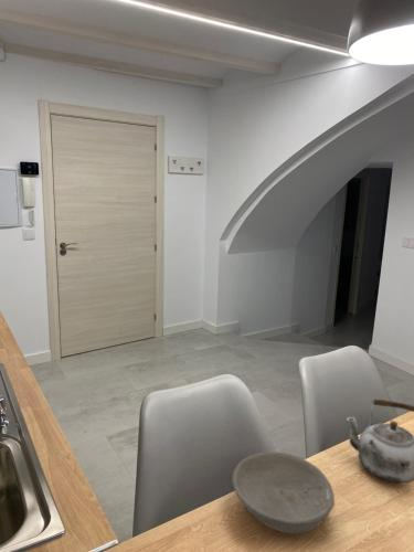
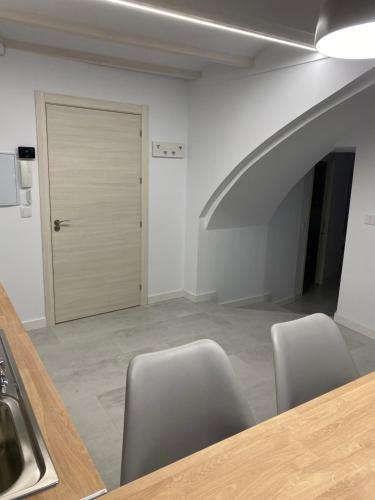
- bowl (280, 495)
- kettle (384, 433)
